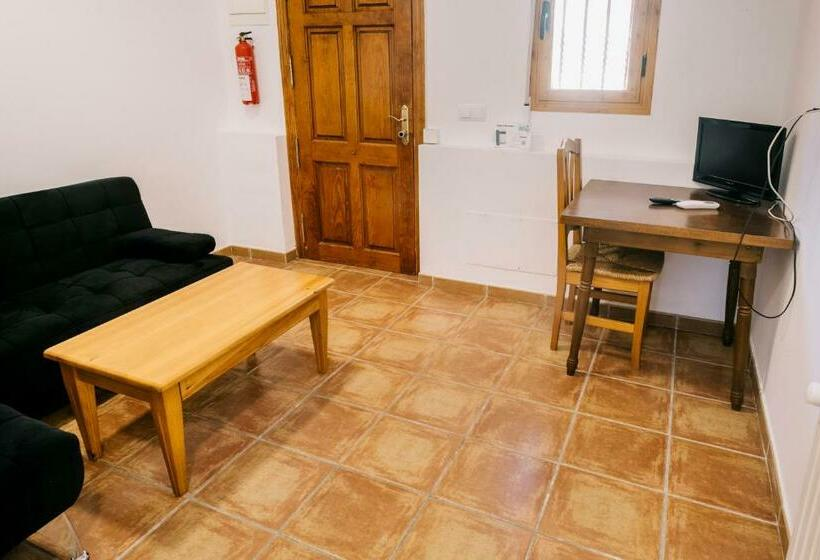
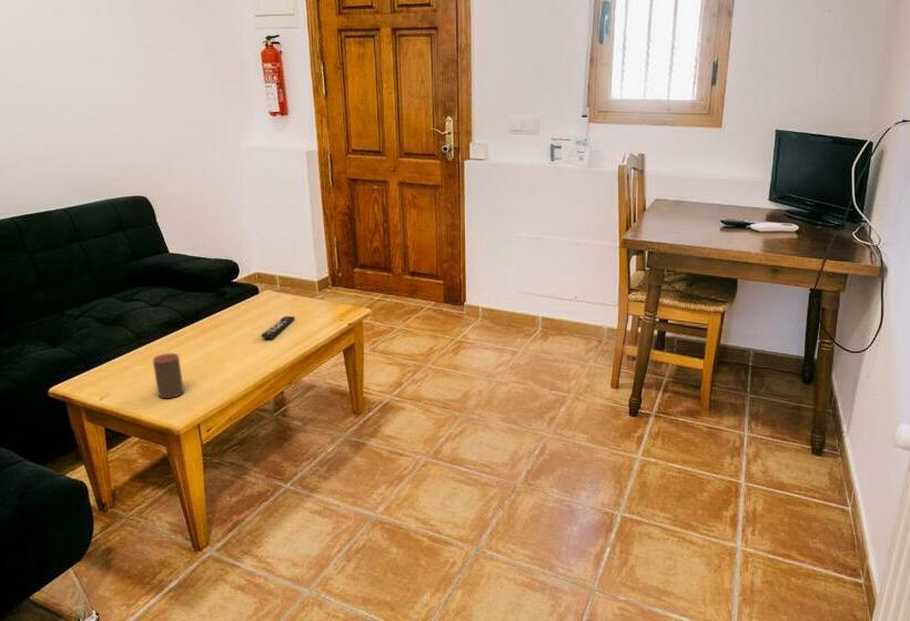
+ remote control (279, 326)
+ cup (168, 375)
